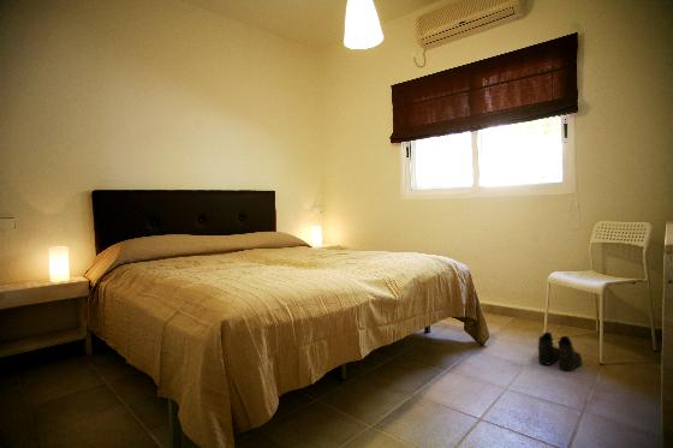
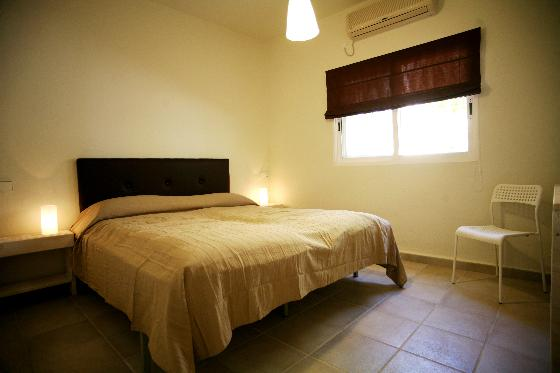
- boots (559, 347)
